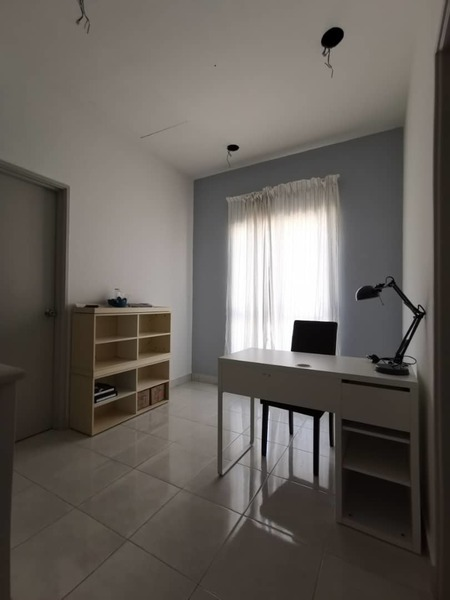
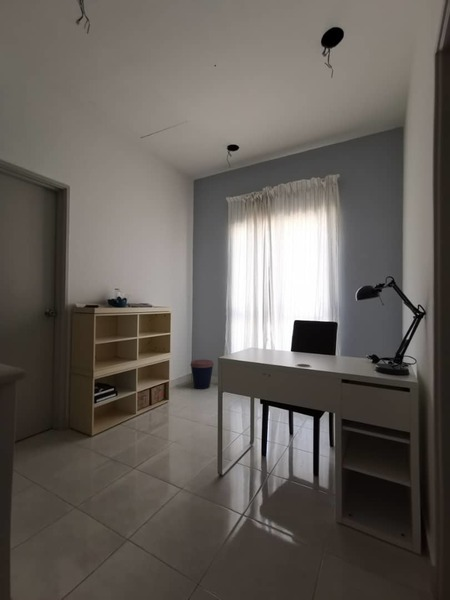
+ coffee cup (202, 374)
